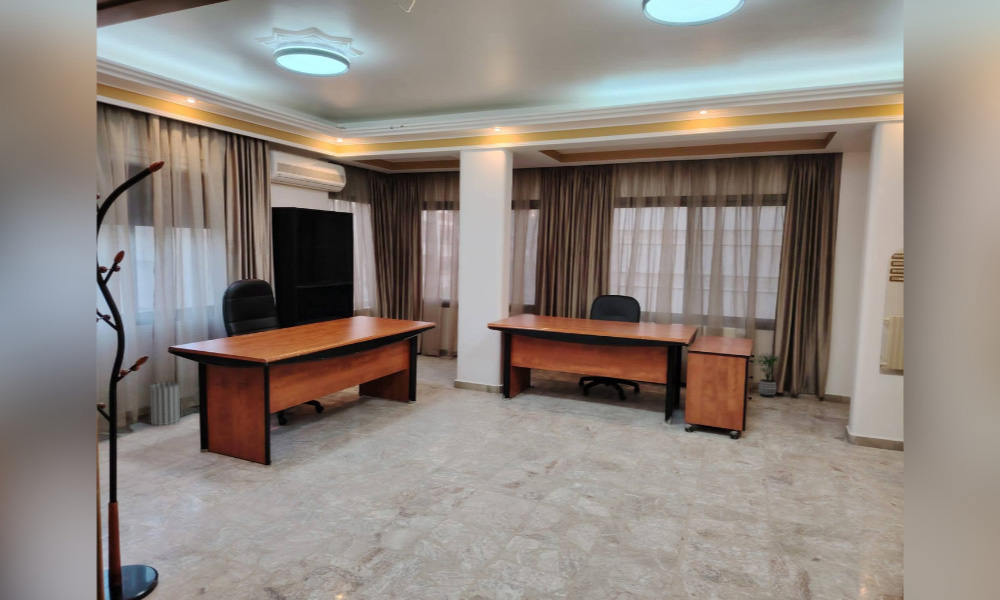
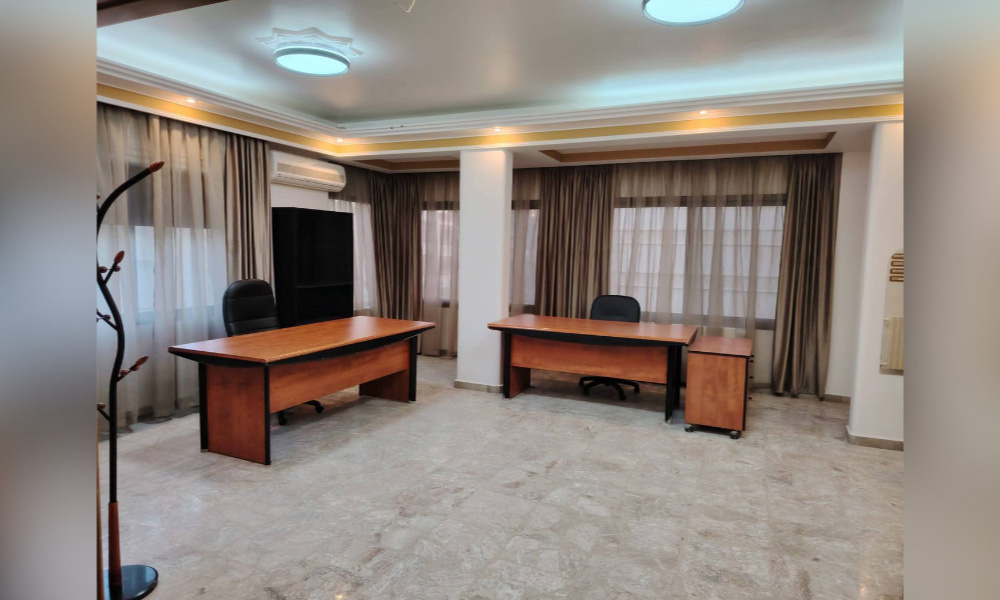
- wastebasket (165, 403)
- potted plant (766, 374)
